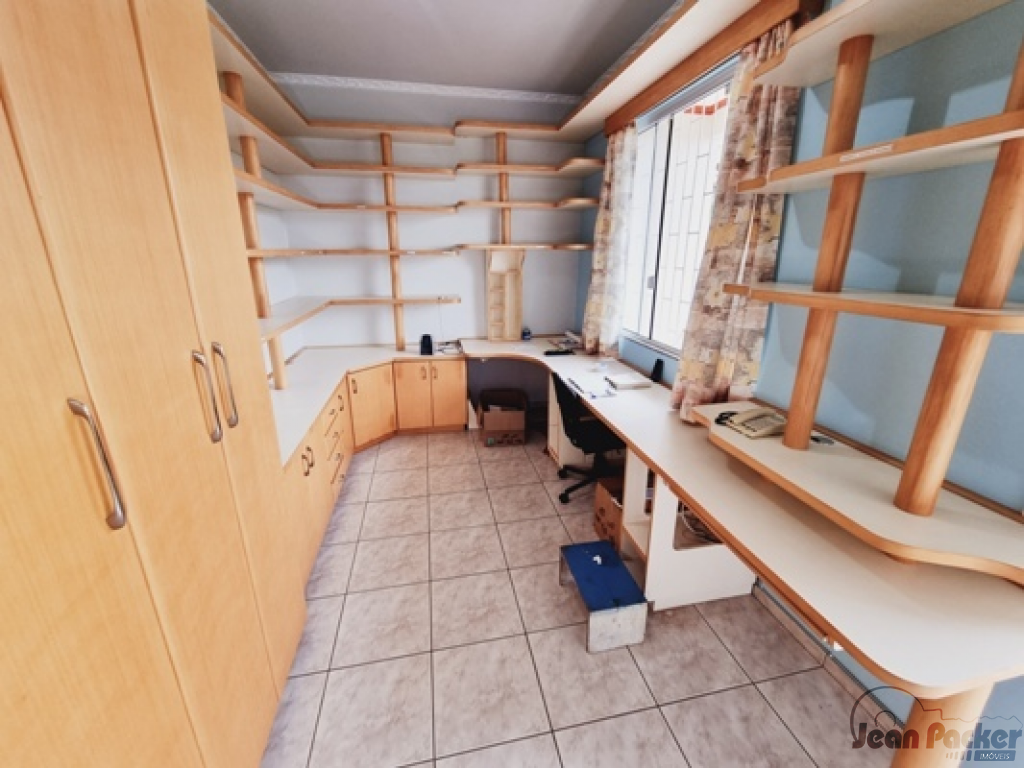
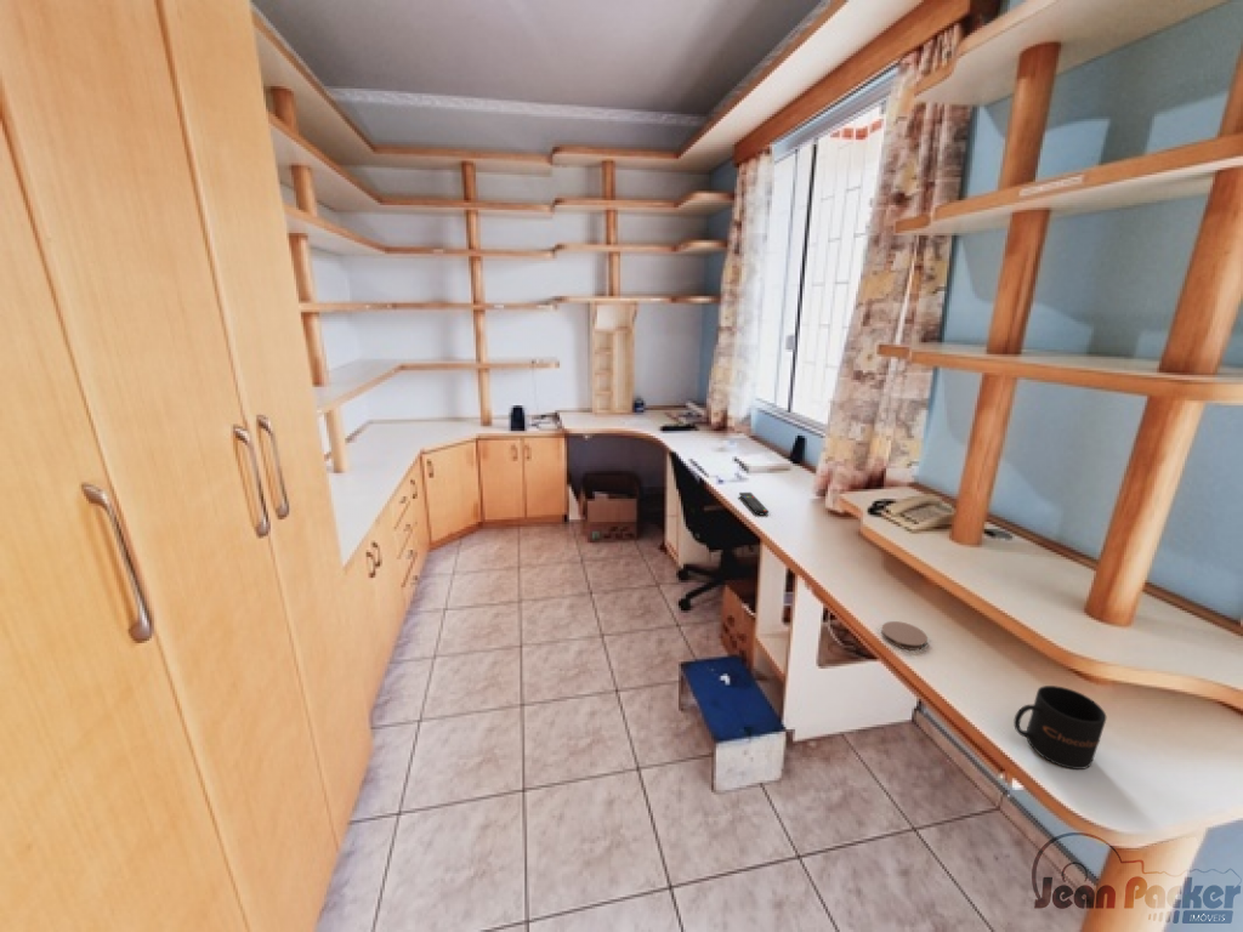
+ remote control (753, 502)
+ mug (1054, 724)
+ coaster (903, 635)
